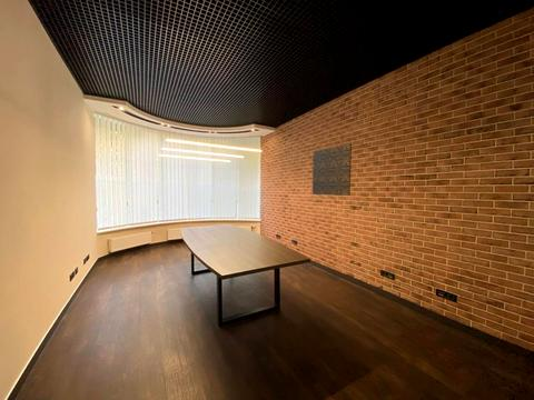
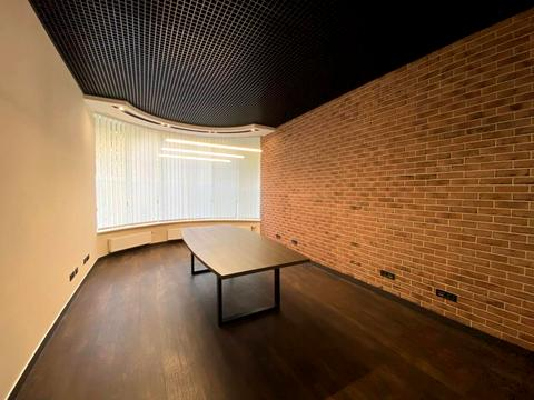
- wall panel (329, 171)
